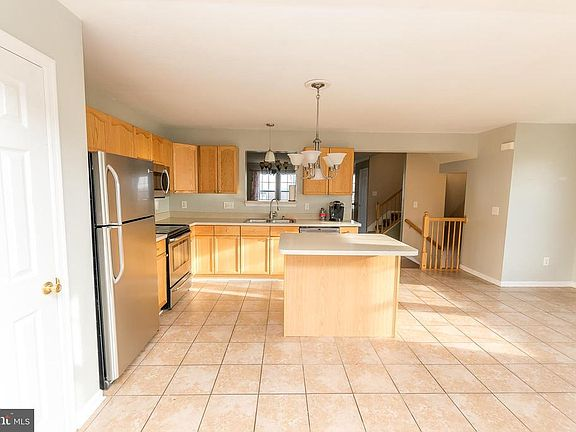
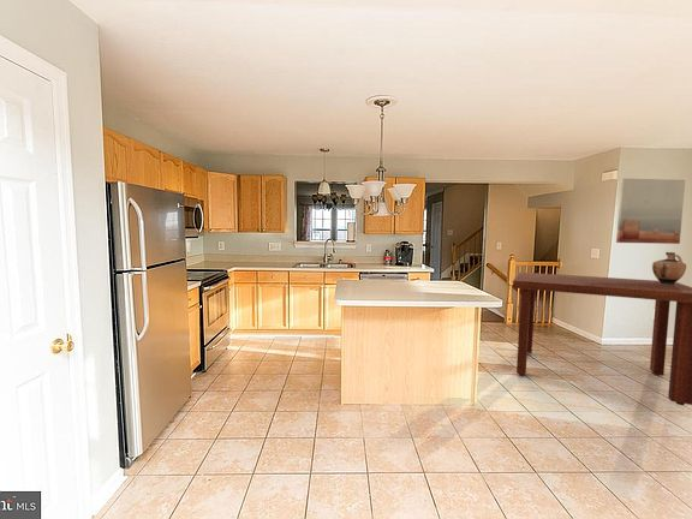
+ dining table (596, 294)
+ ceramic jug (668, 268)
+ wall art (650, 211)
